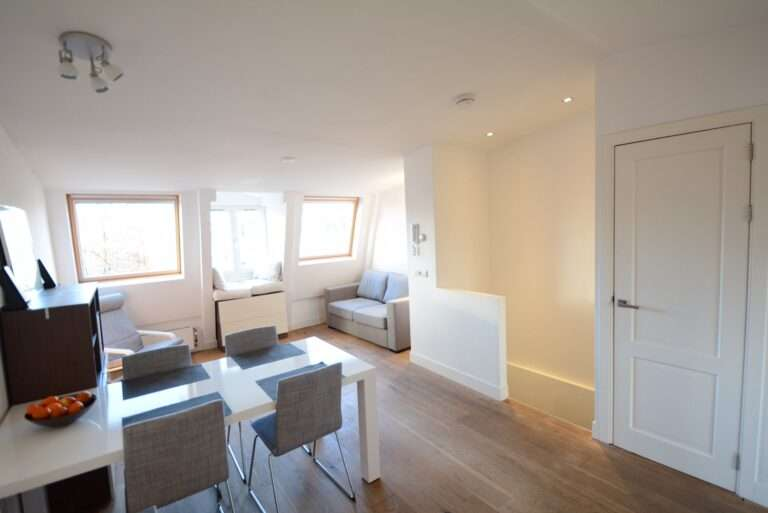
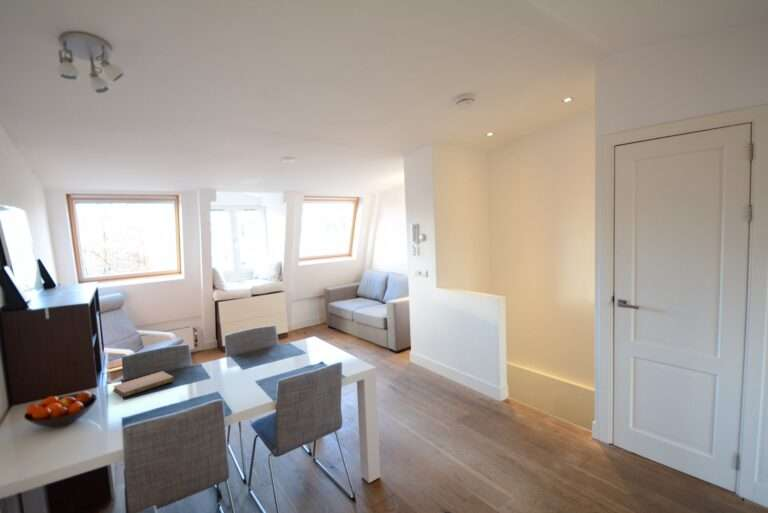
+ notebook (144, 383)
